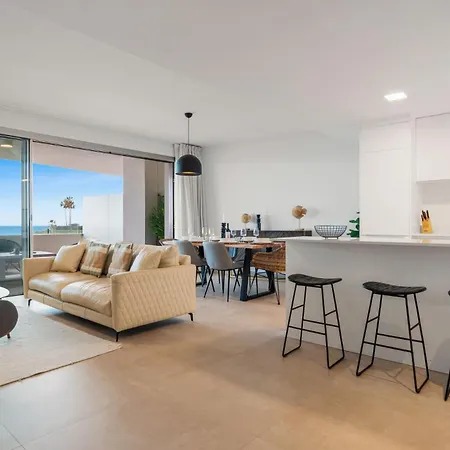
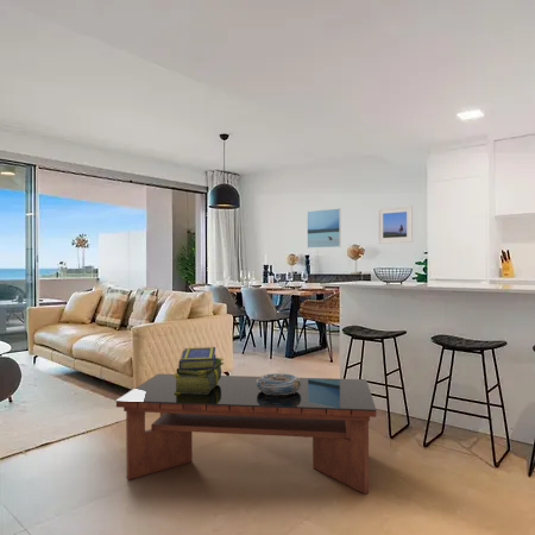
+ stack of books (199, 369)
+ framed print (395, 225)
+ decorative bowl (278, 383)
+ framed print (323, 228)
+ coffee table (251, 427)
